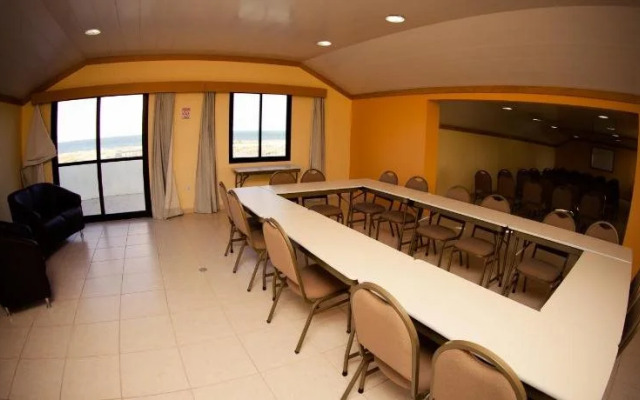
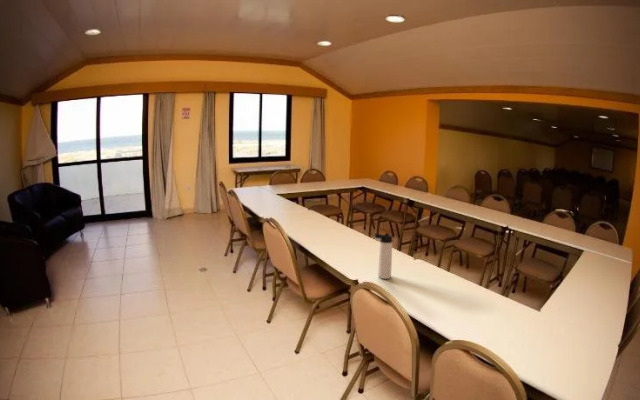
+ thermos bottle (382, 255)
